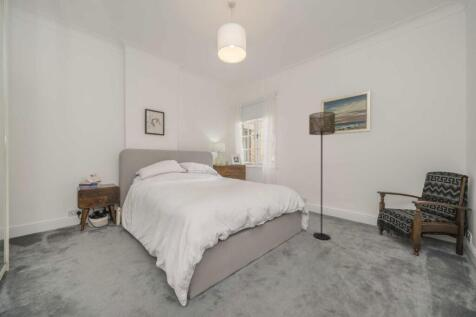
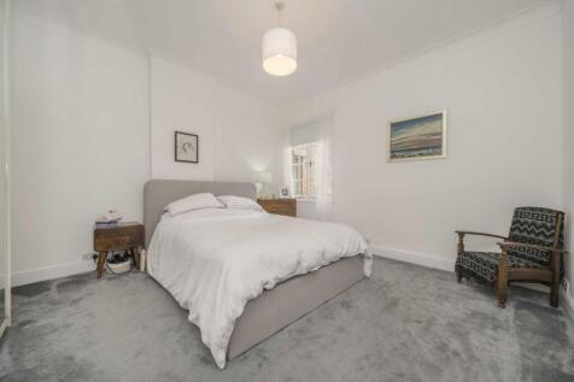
- floor lamp (321, 175)
